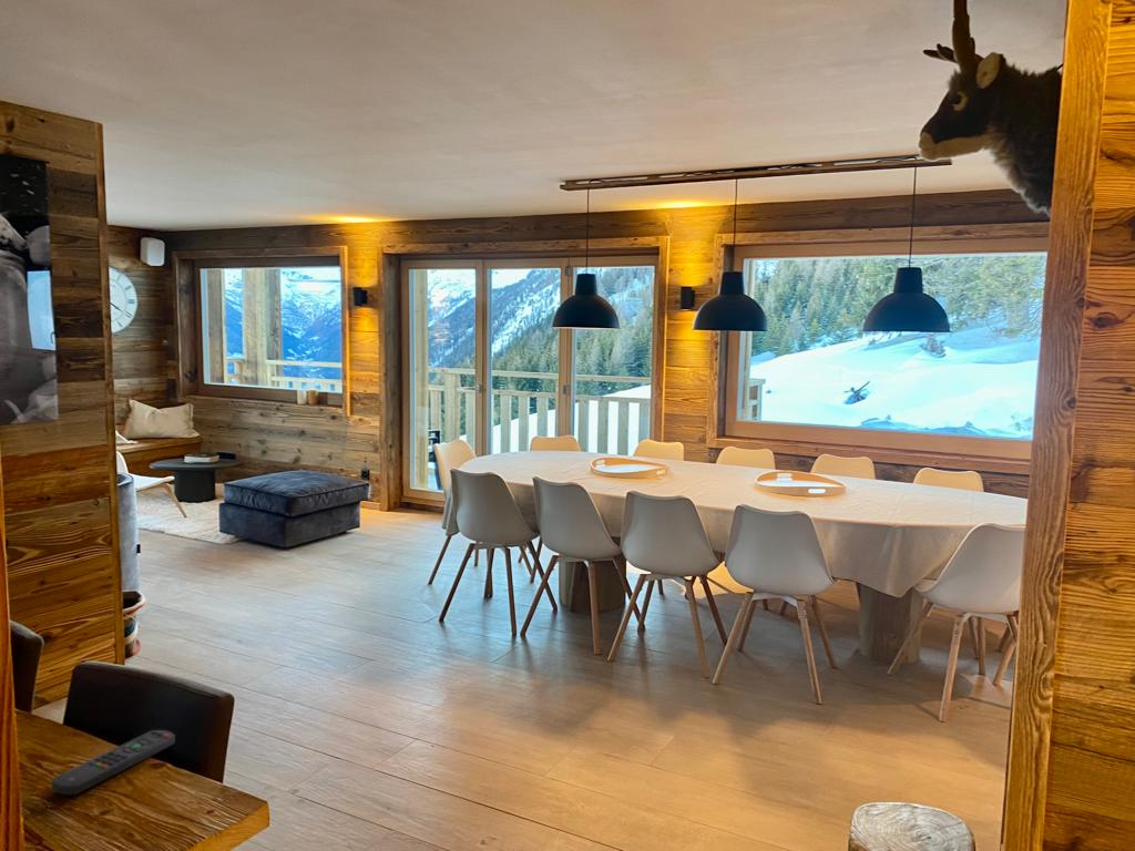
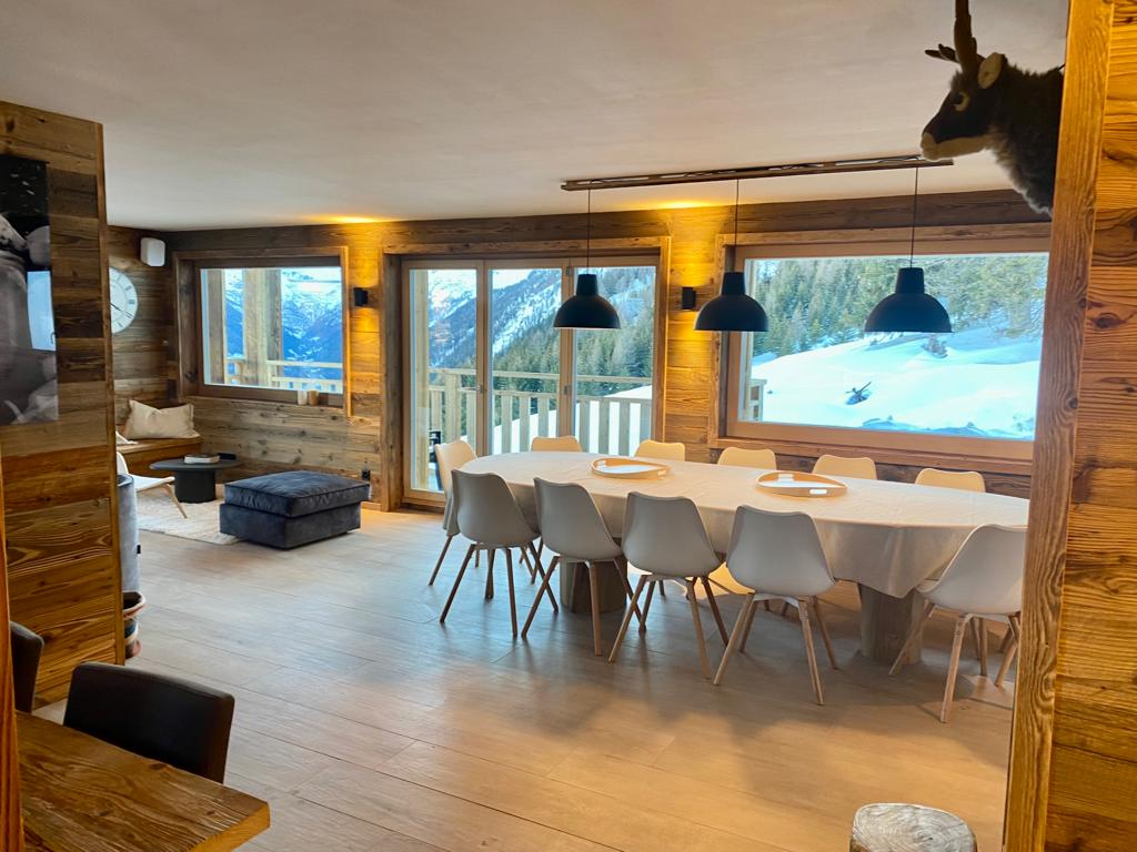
- remote control (116, 759)
